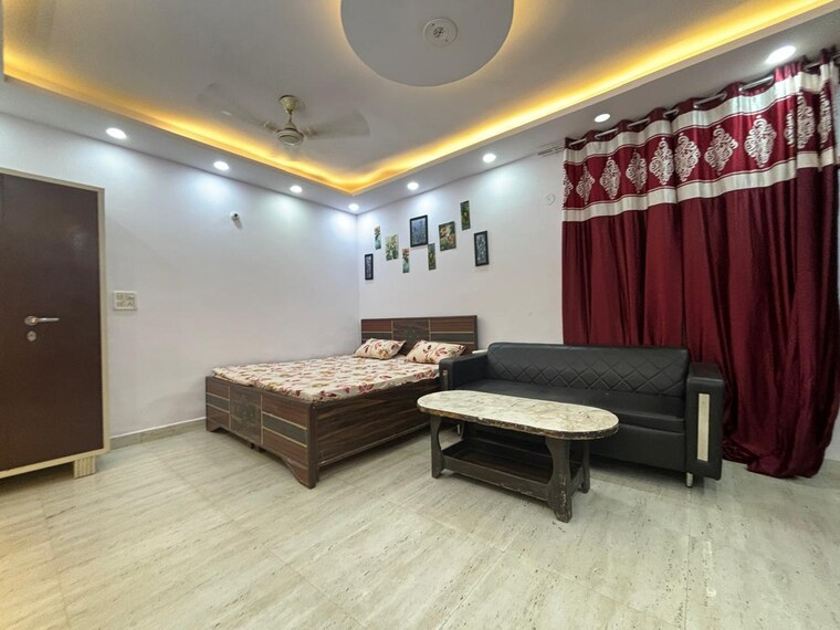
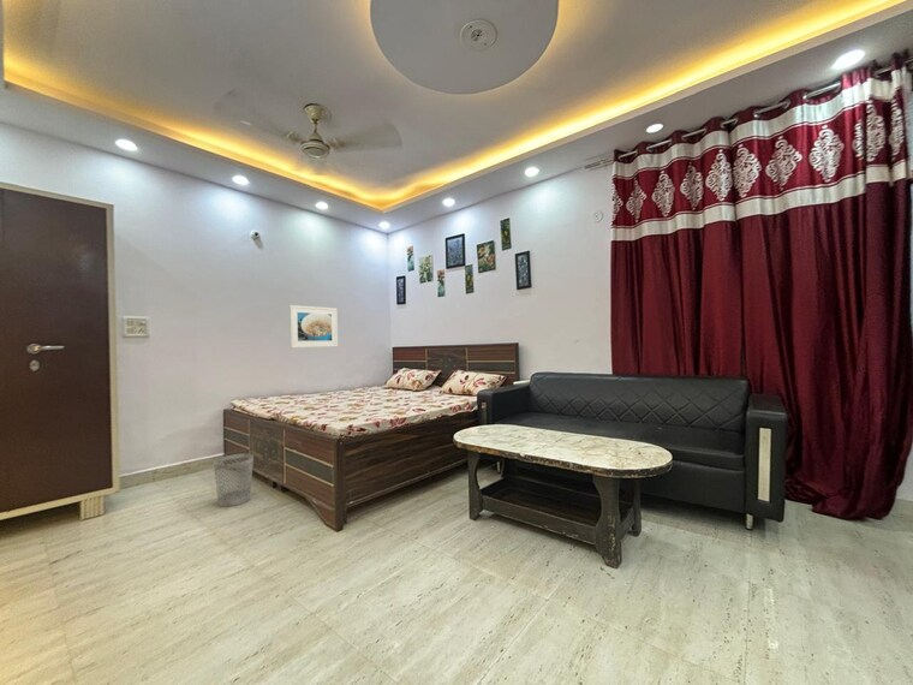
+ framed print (315, 327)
+ wastebasket (234, 480)
